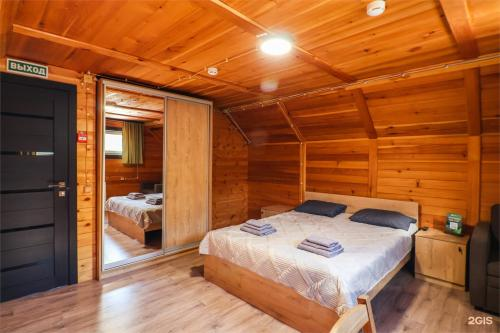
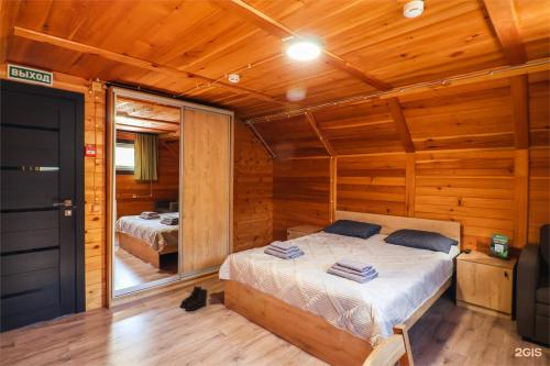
+ boots (194, 297)
